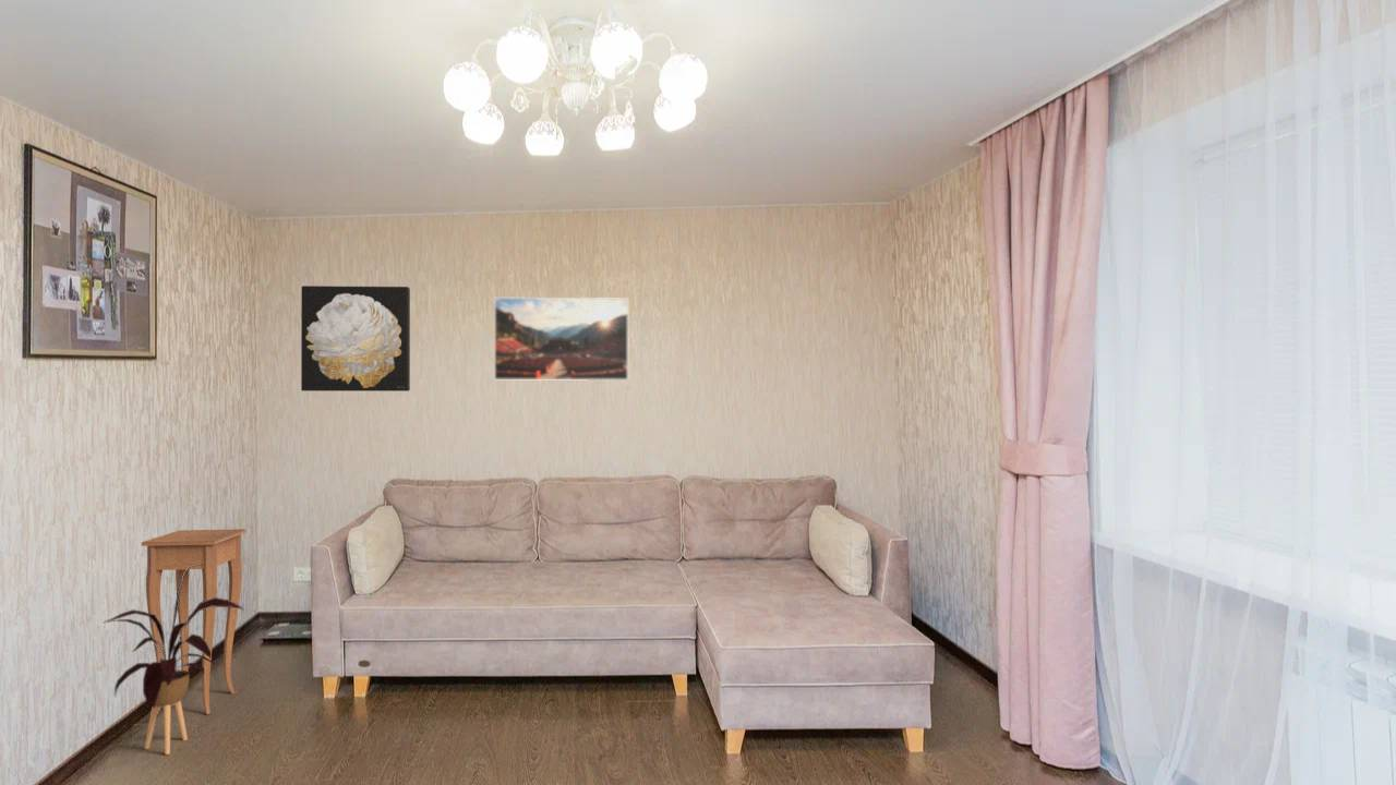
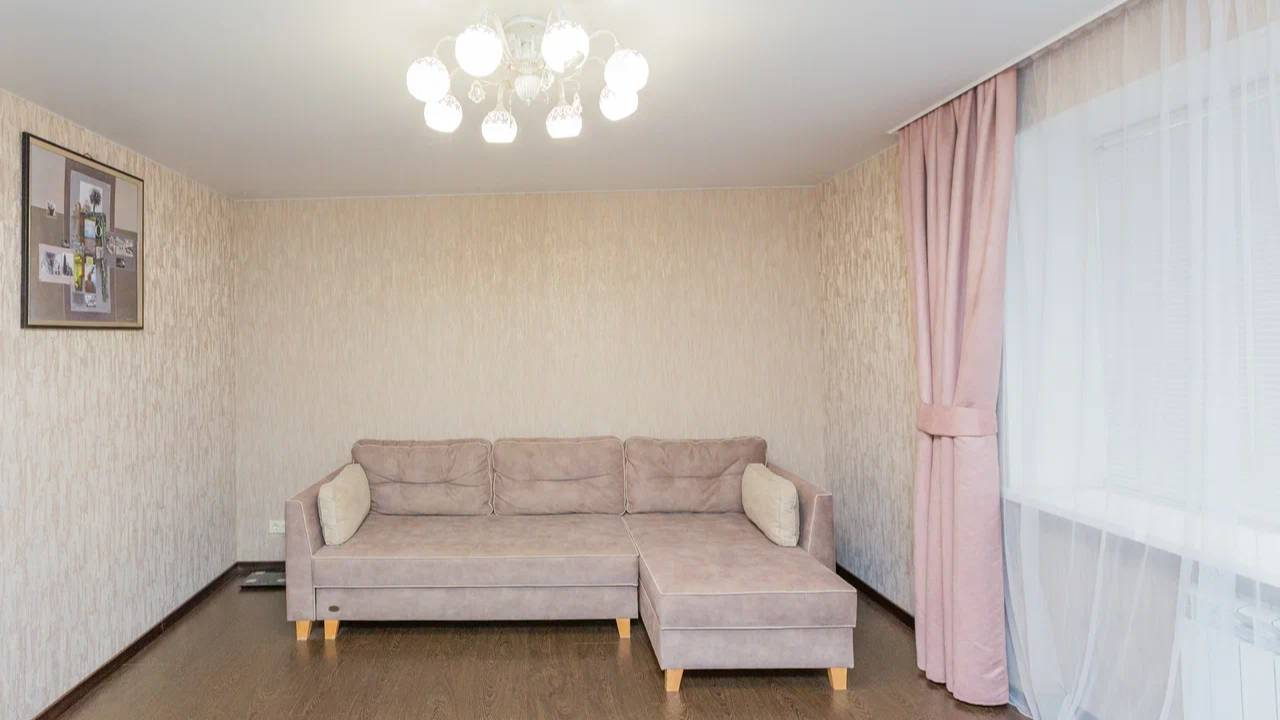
- house plant (167, 660)
- side table (203, 619)
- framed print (562, 338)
- wall art (356, 338)
